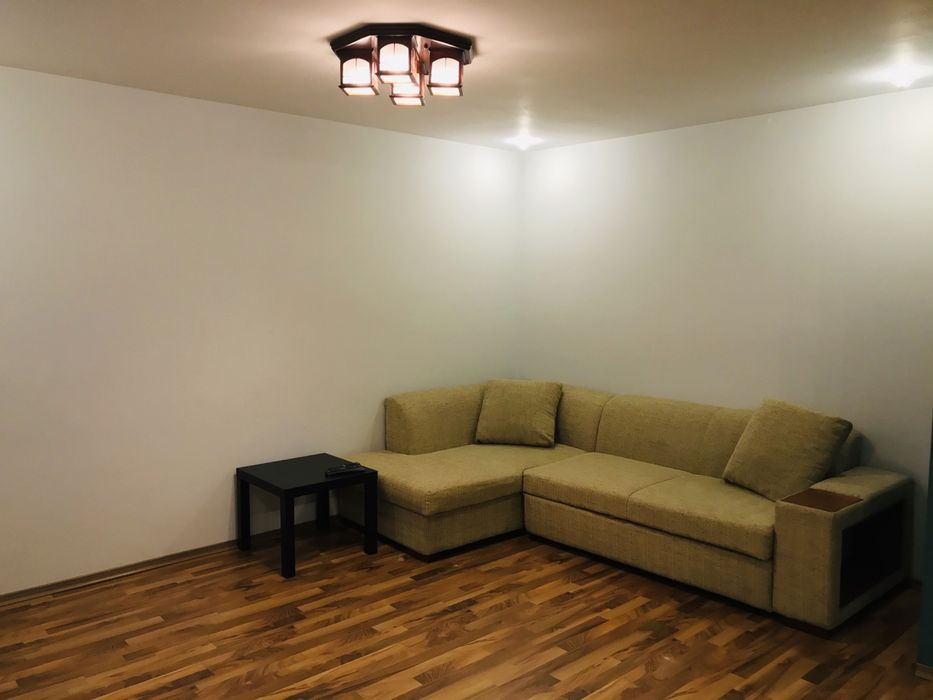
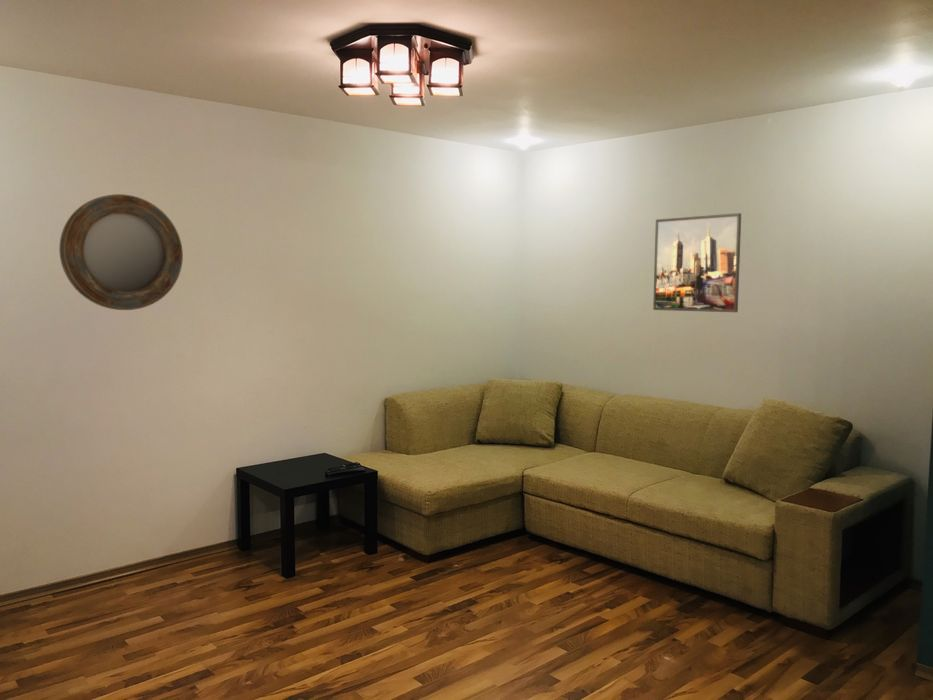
+ home mirror (124, 252)
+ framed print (695, 264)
